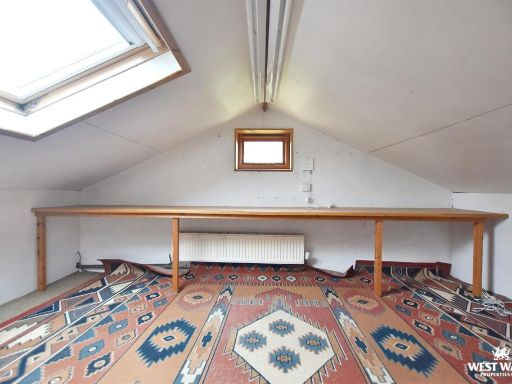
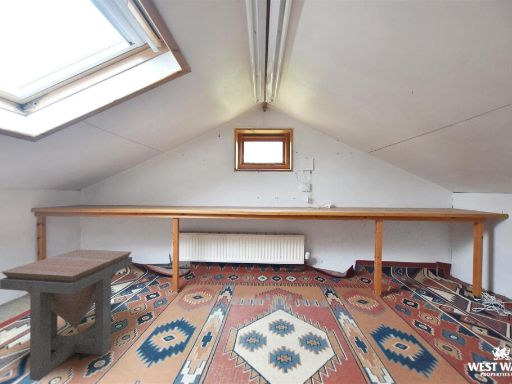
+ side table (75, 304)
